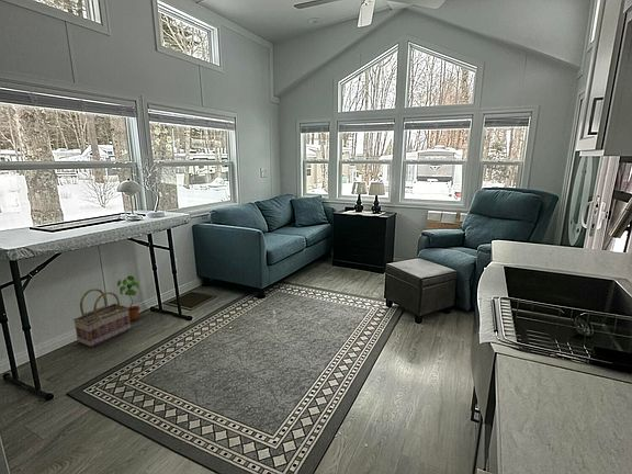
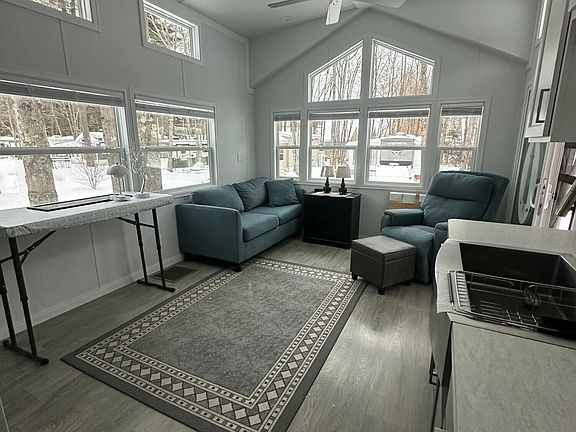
- basket (102, 313)
- potted plant (131, 297)
